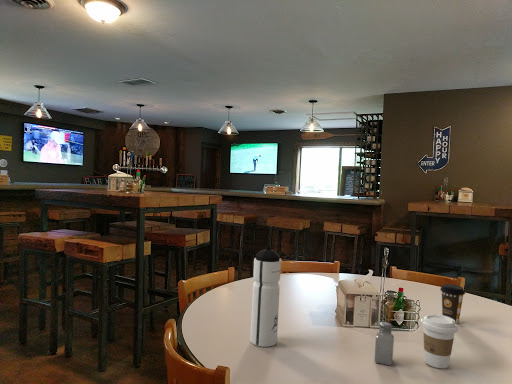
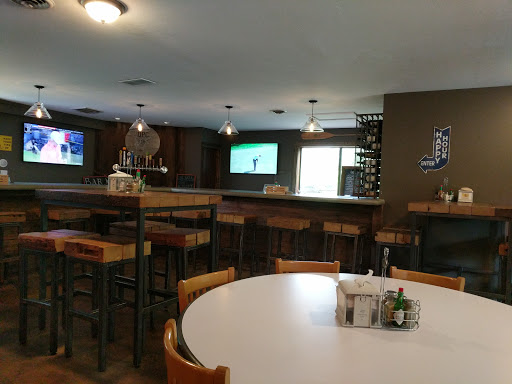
- coffee cup (451, 303)
- coffee cup (438, 340)
- saltshaker (384, 342)
- water bottle (265, 293)
